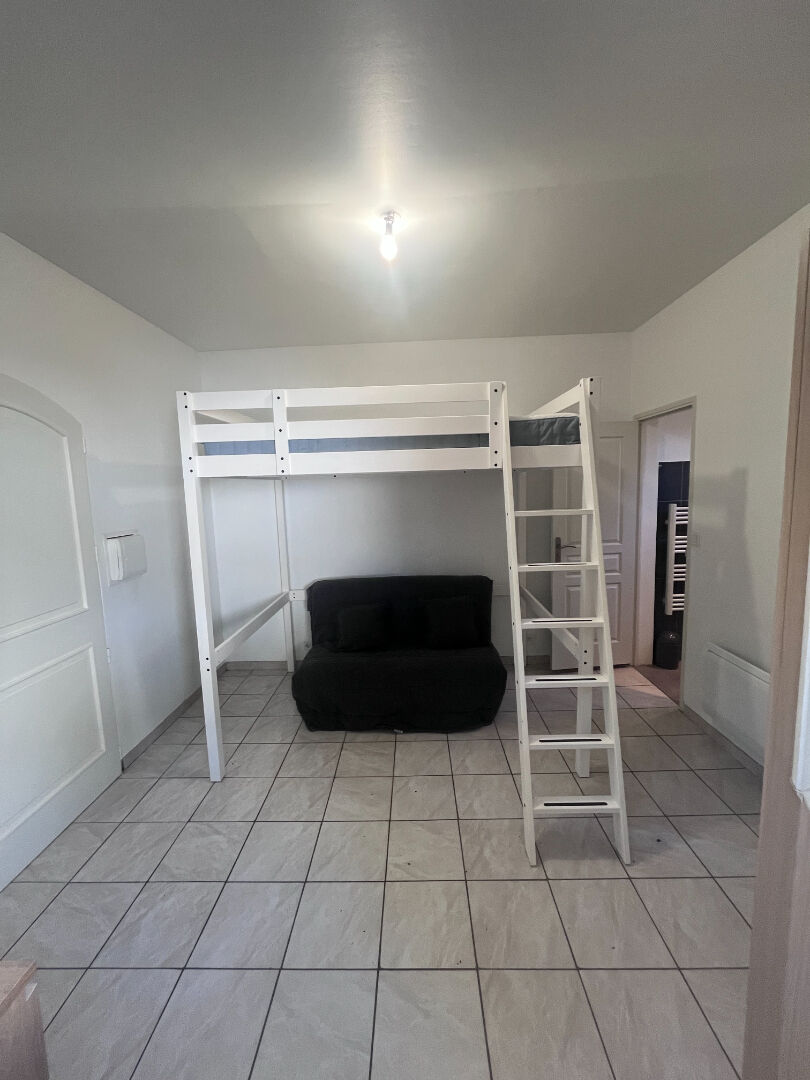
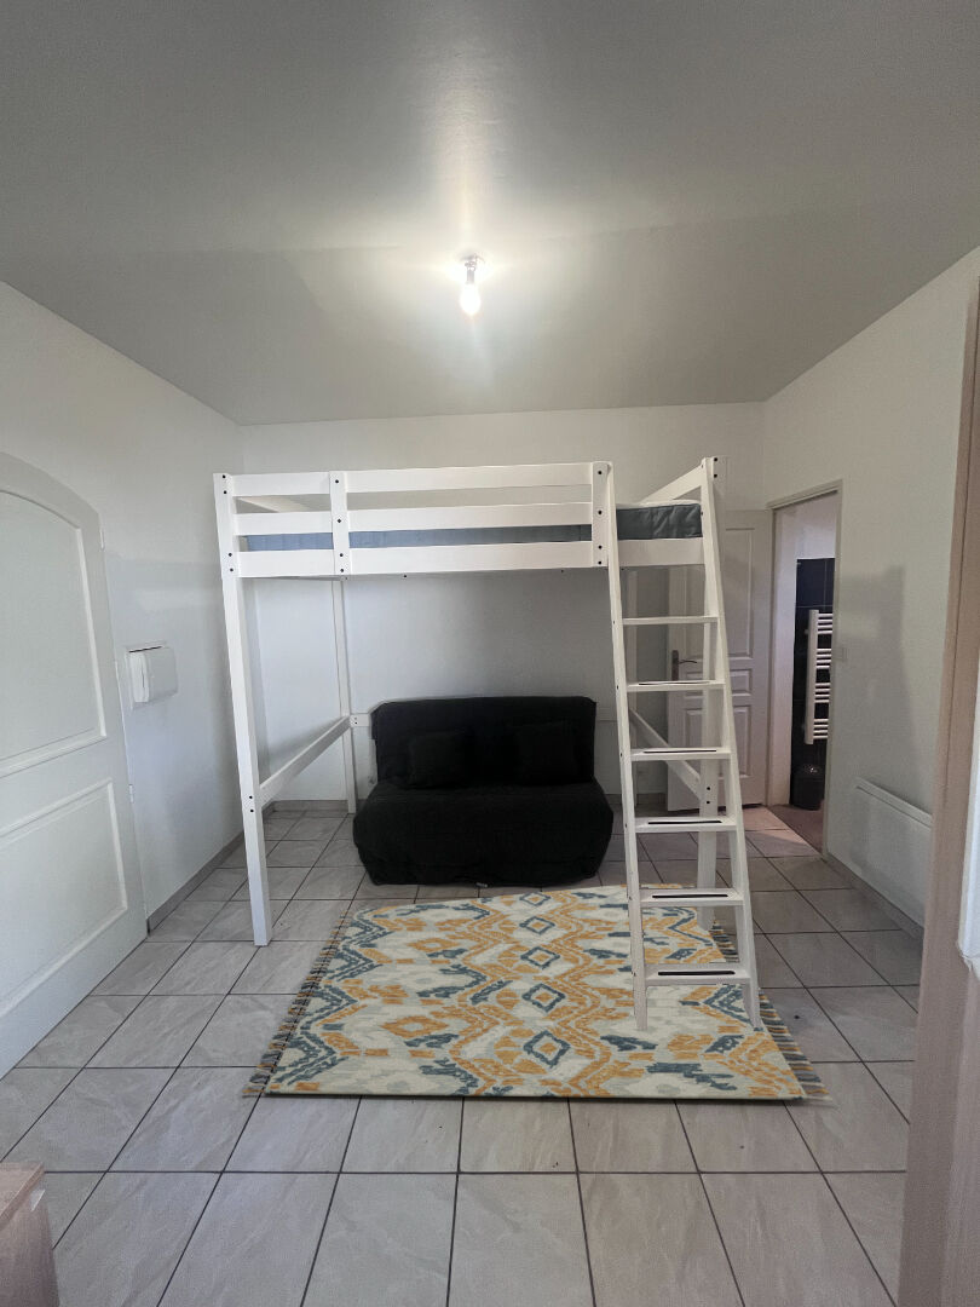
+ rug (525, 961)
